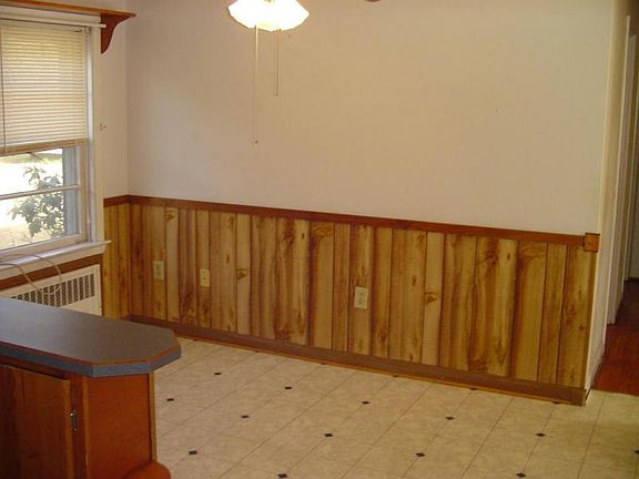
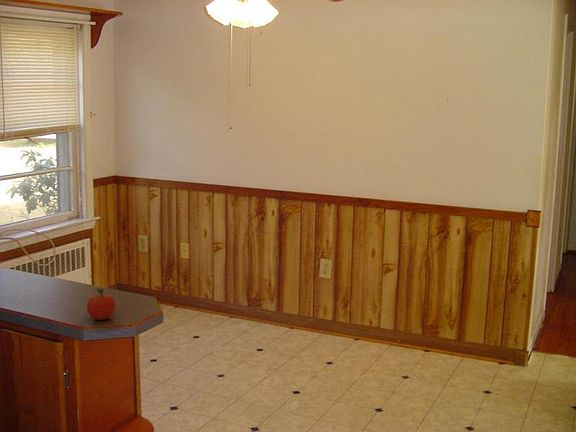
+ fruit (101, 304)
